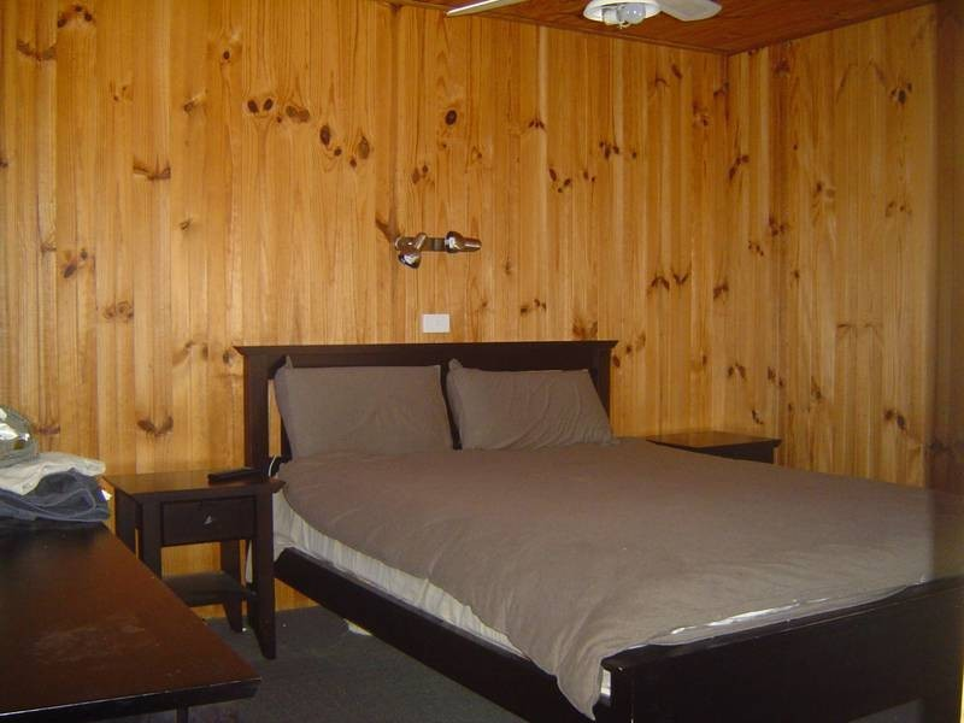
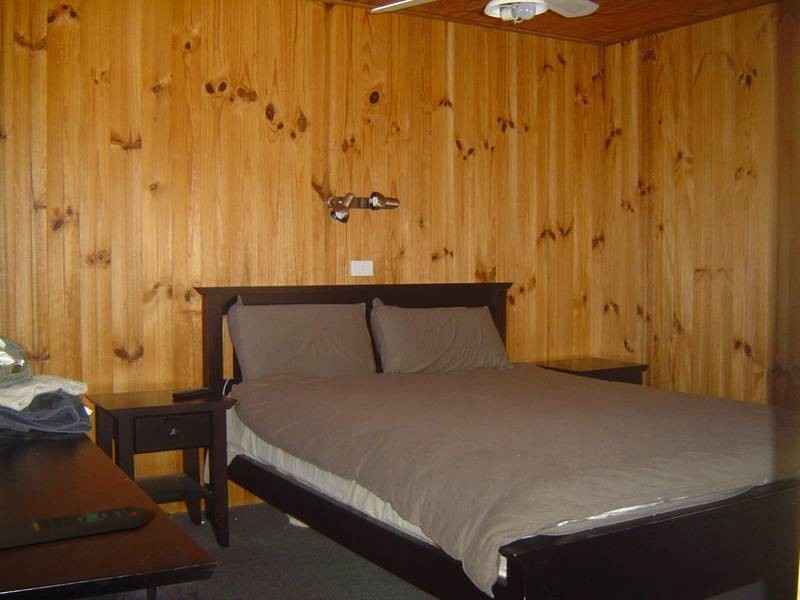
+ remote control (63, 526)
